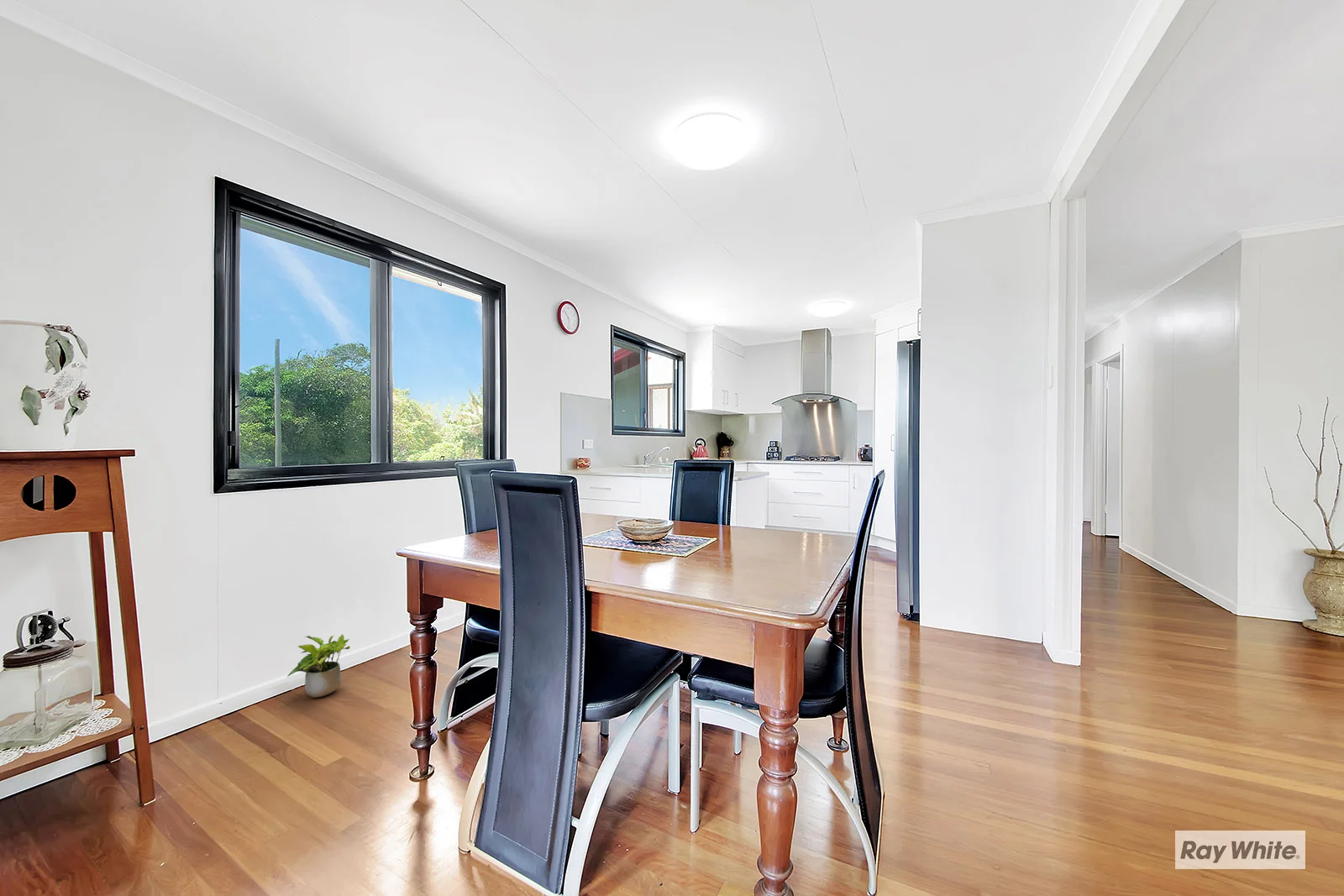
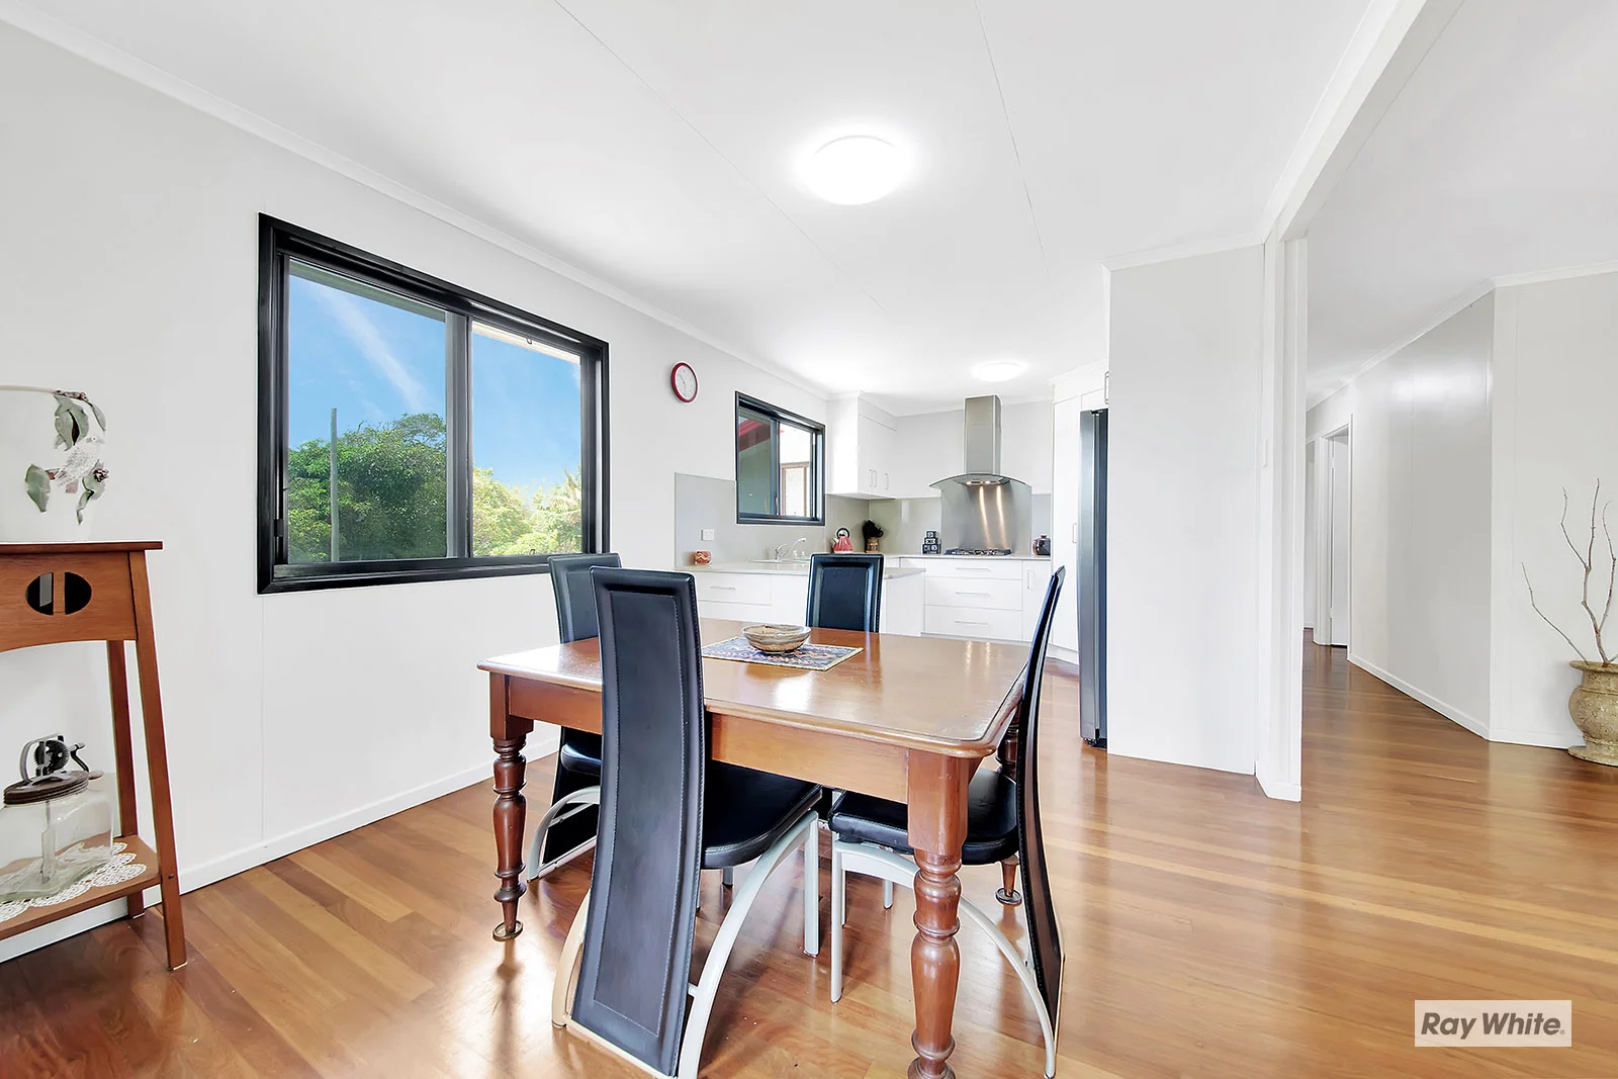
- potted plant (319, 663)
